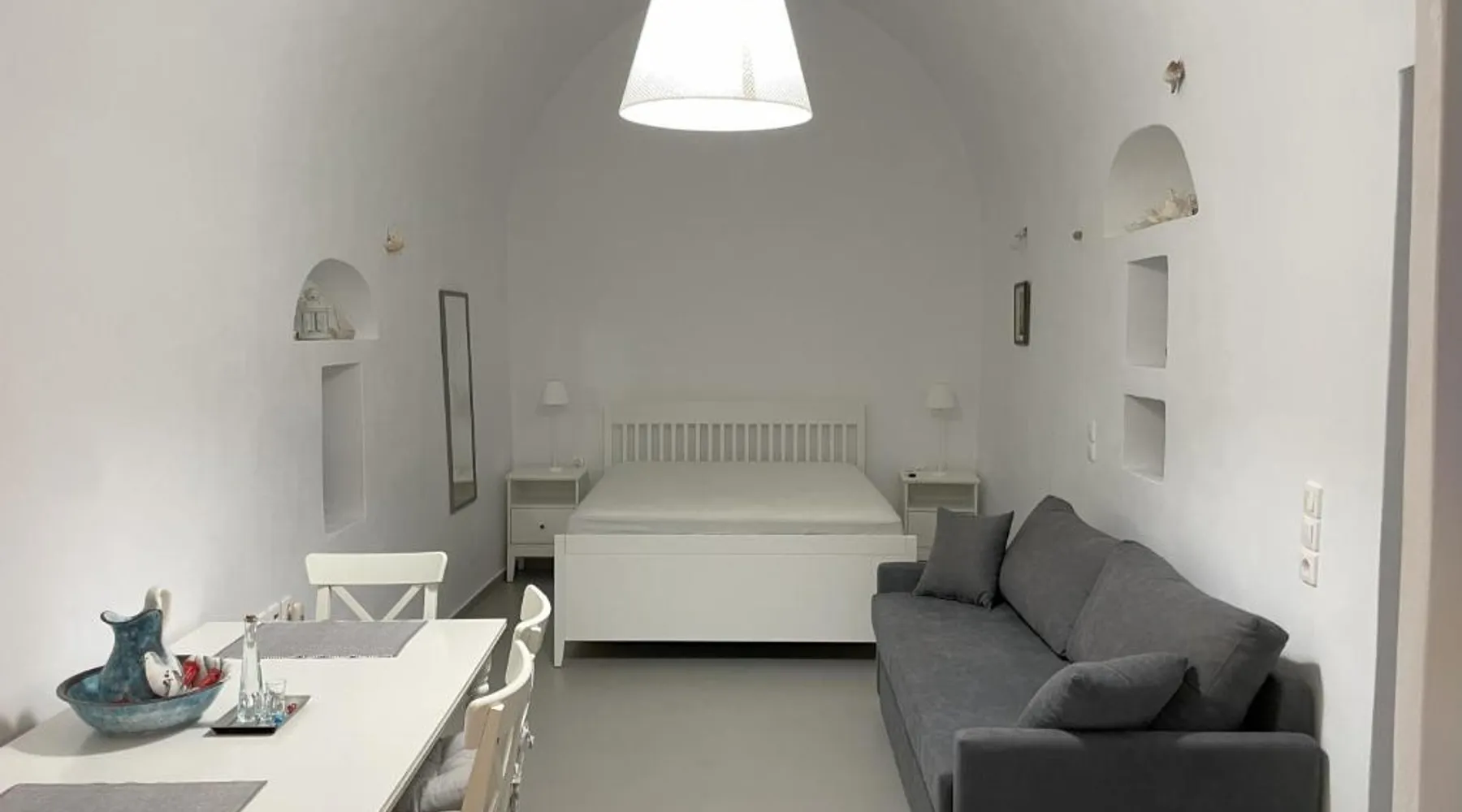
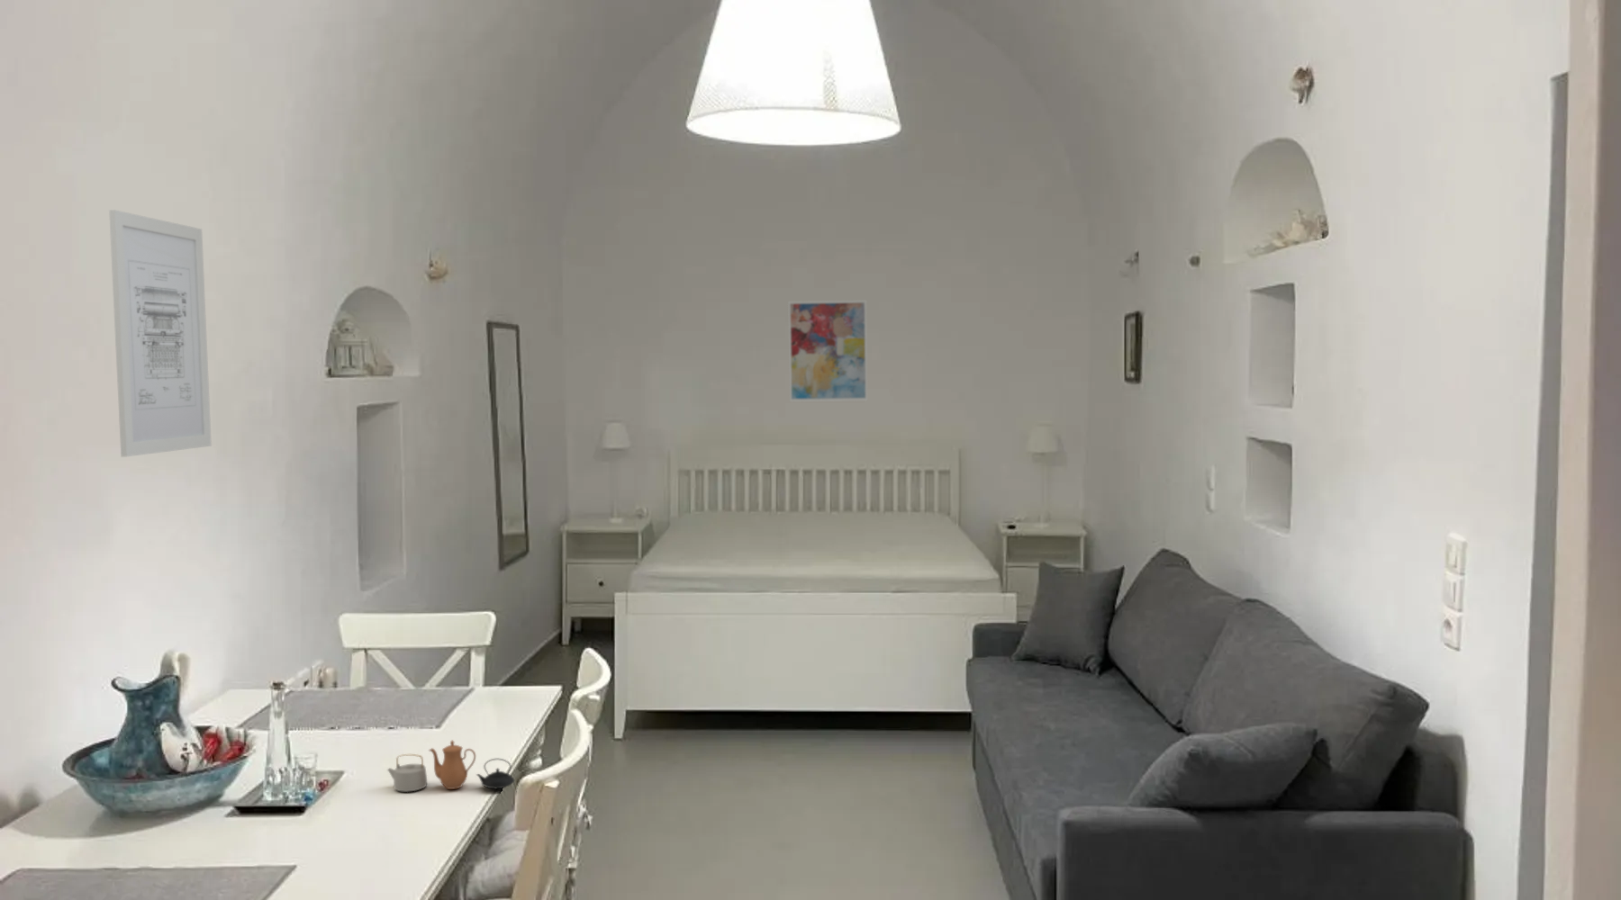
+ wall art (827, 351)
+ wall art (163, 336)
+ teapot (449, 764)
